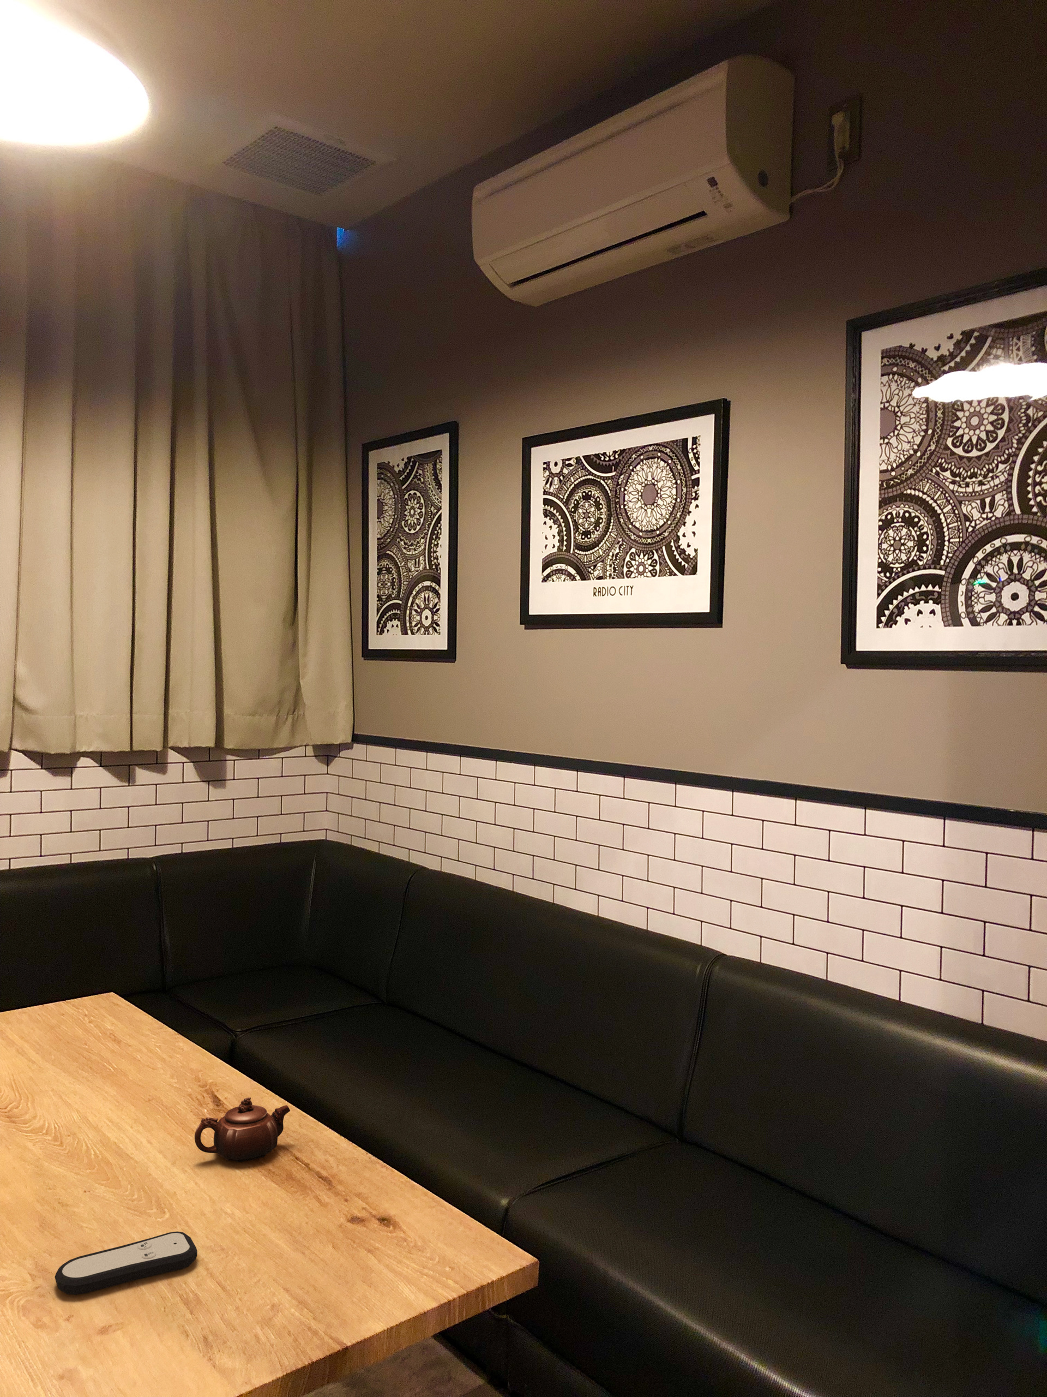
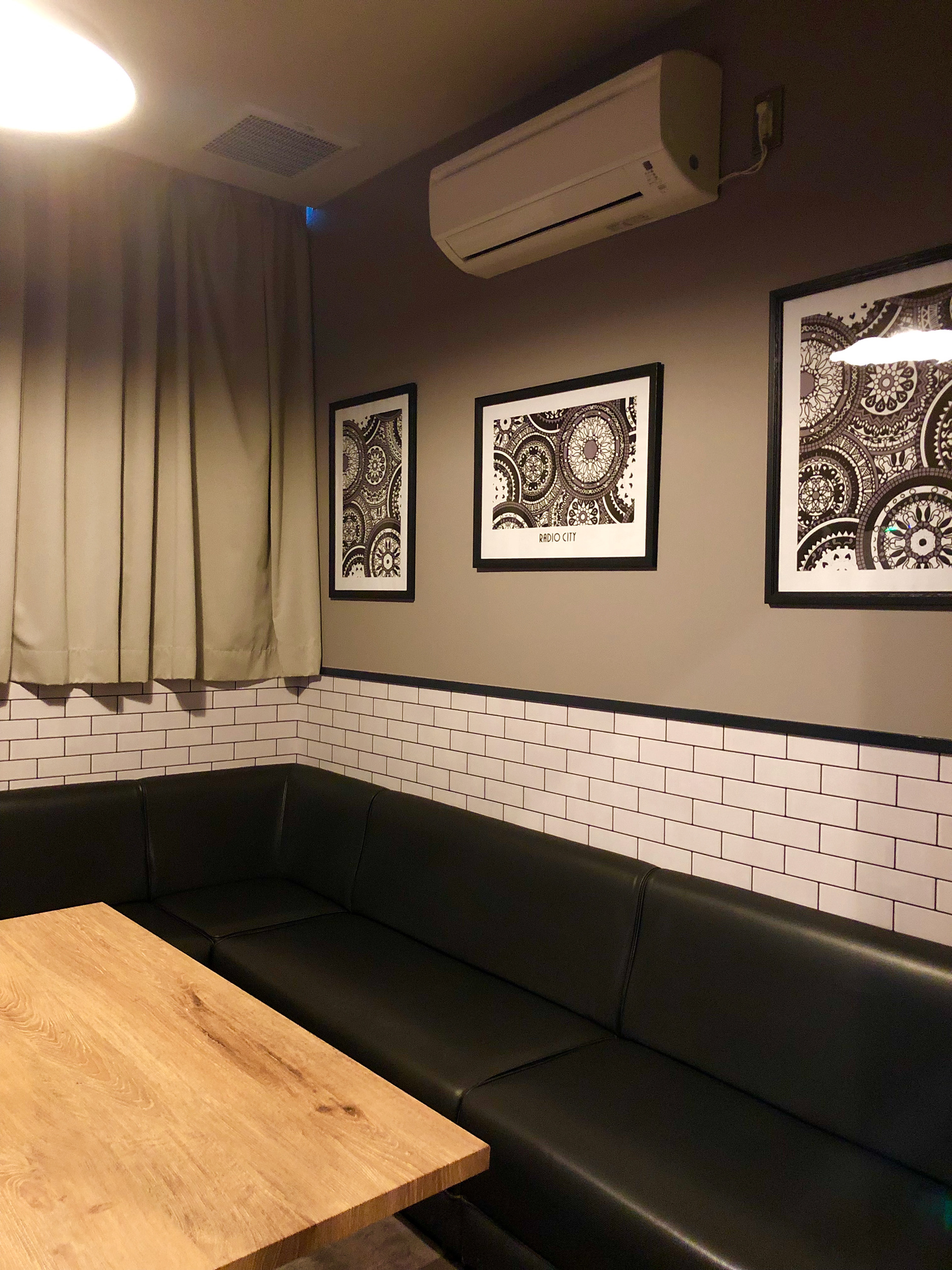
- remote control (128, 1262)
- teapot (243, 1125)
